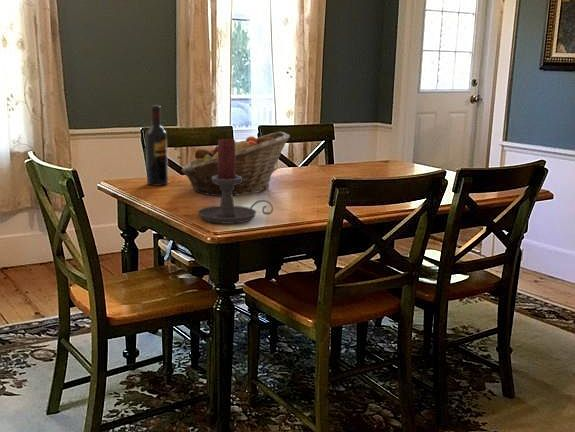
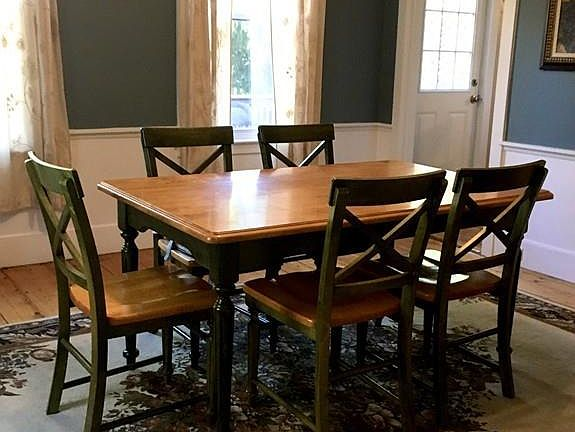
- wine bottle (156, 145)
- candle holder (235, 178)
- fruit basket (236, 161)
